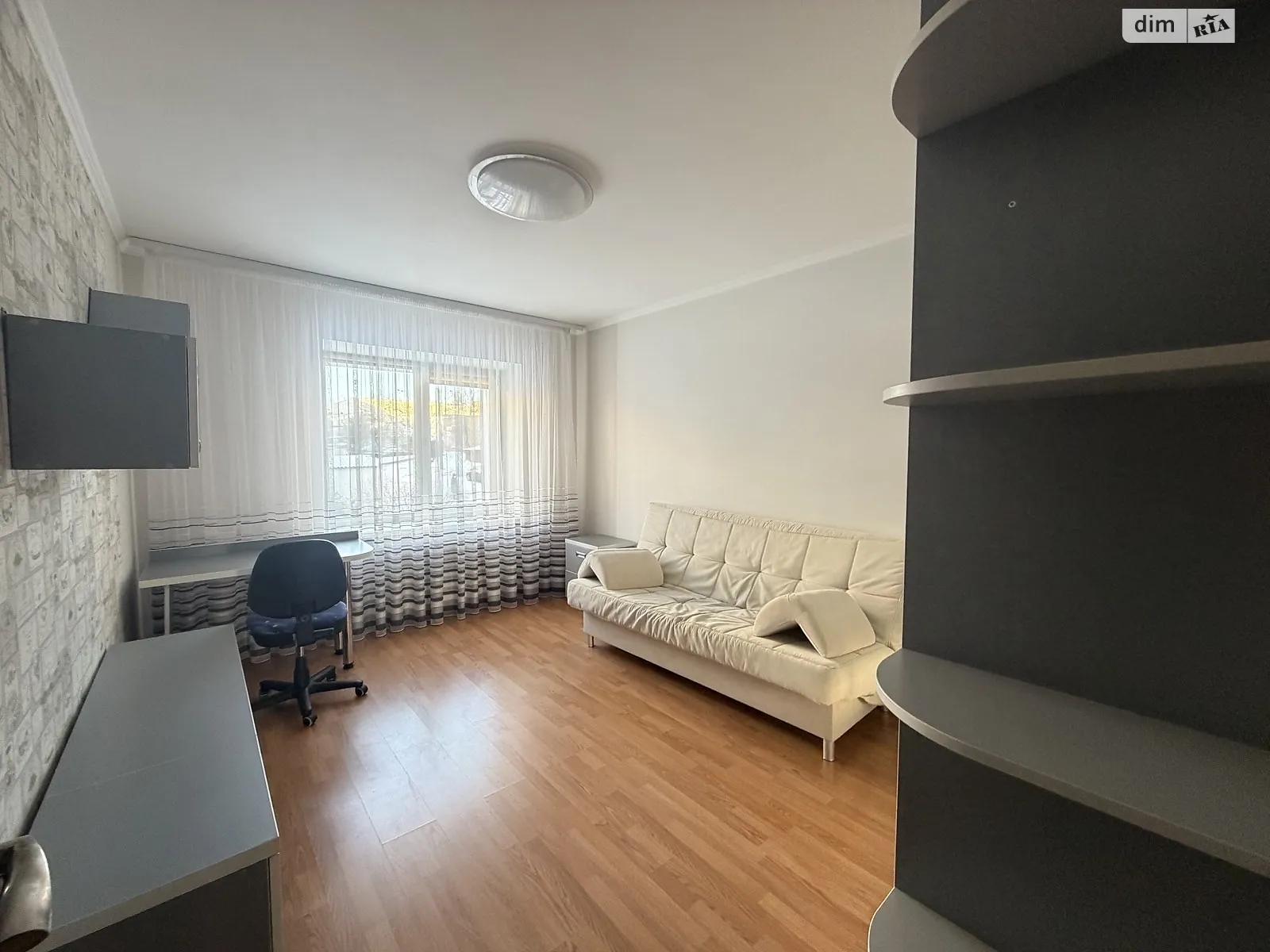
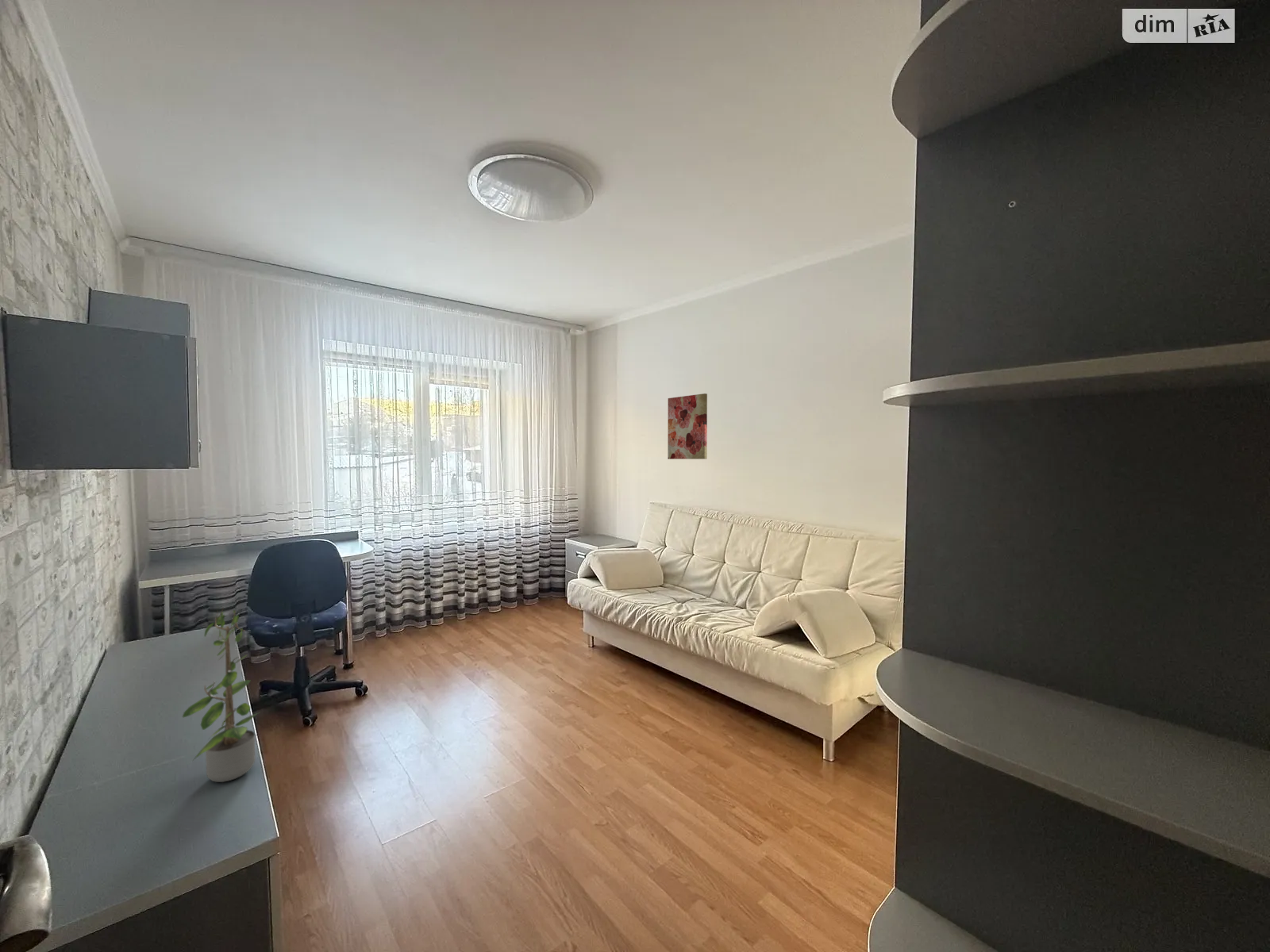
+ potted plant (225, 697)
+ wall art (687, 428)
